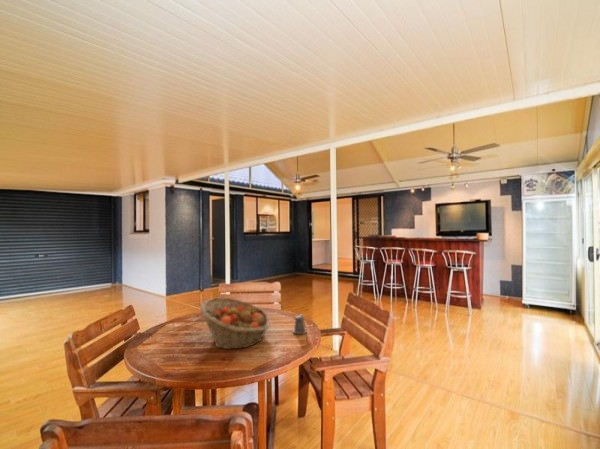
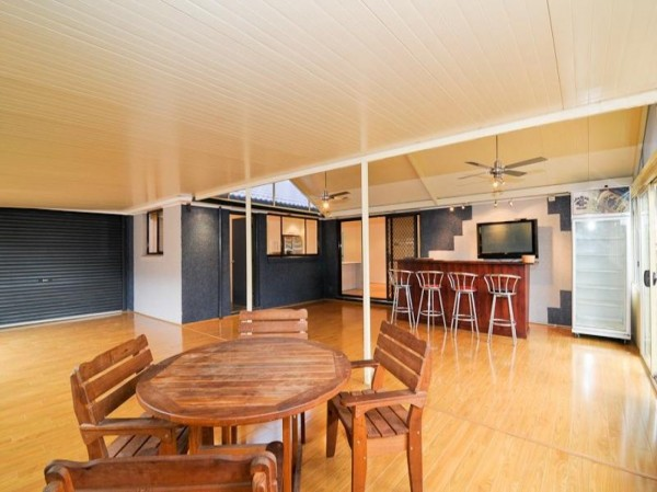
- pepper shaker (298, 323)
- fruit basket (236, 319)
